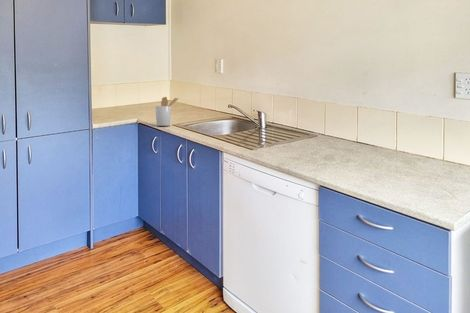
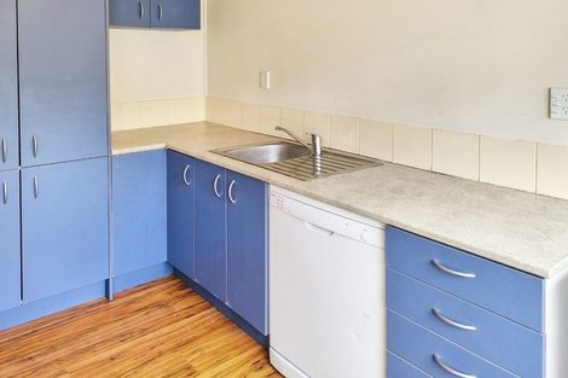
- utensil holder (167, 111)
